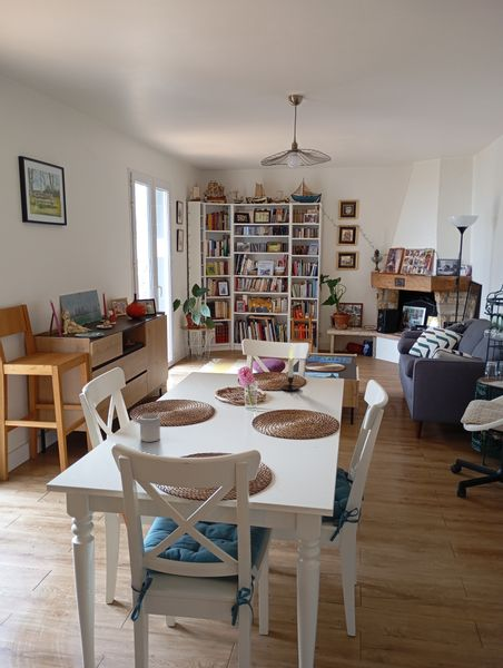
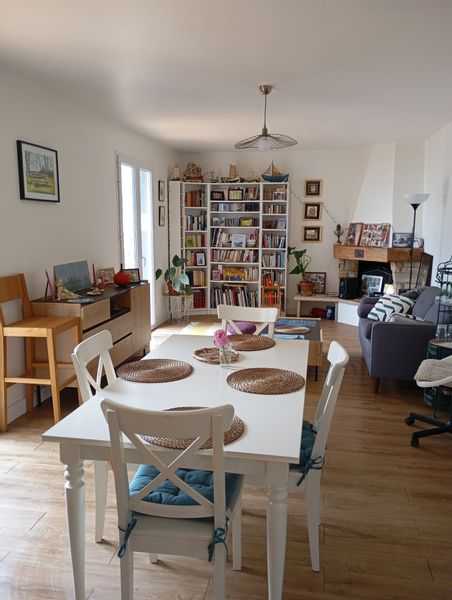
- candle (289, 369)
- cup (151, 425)
